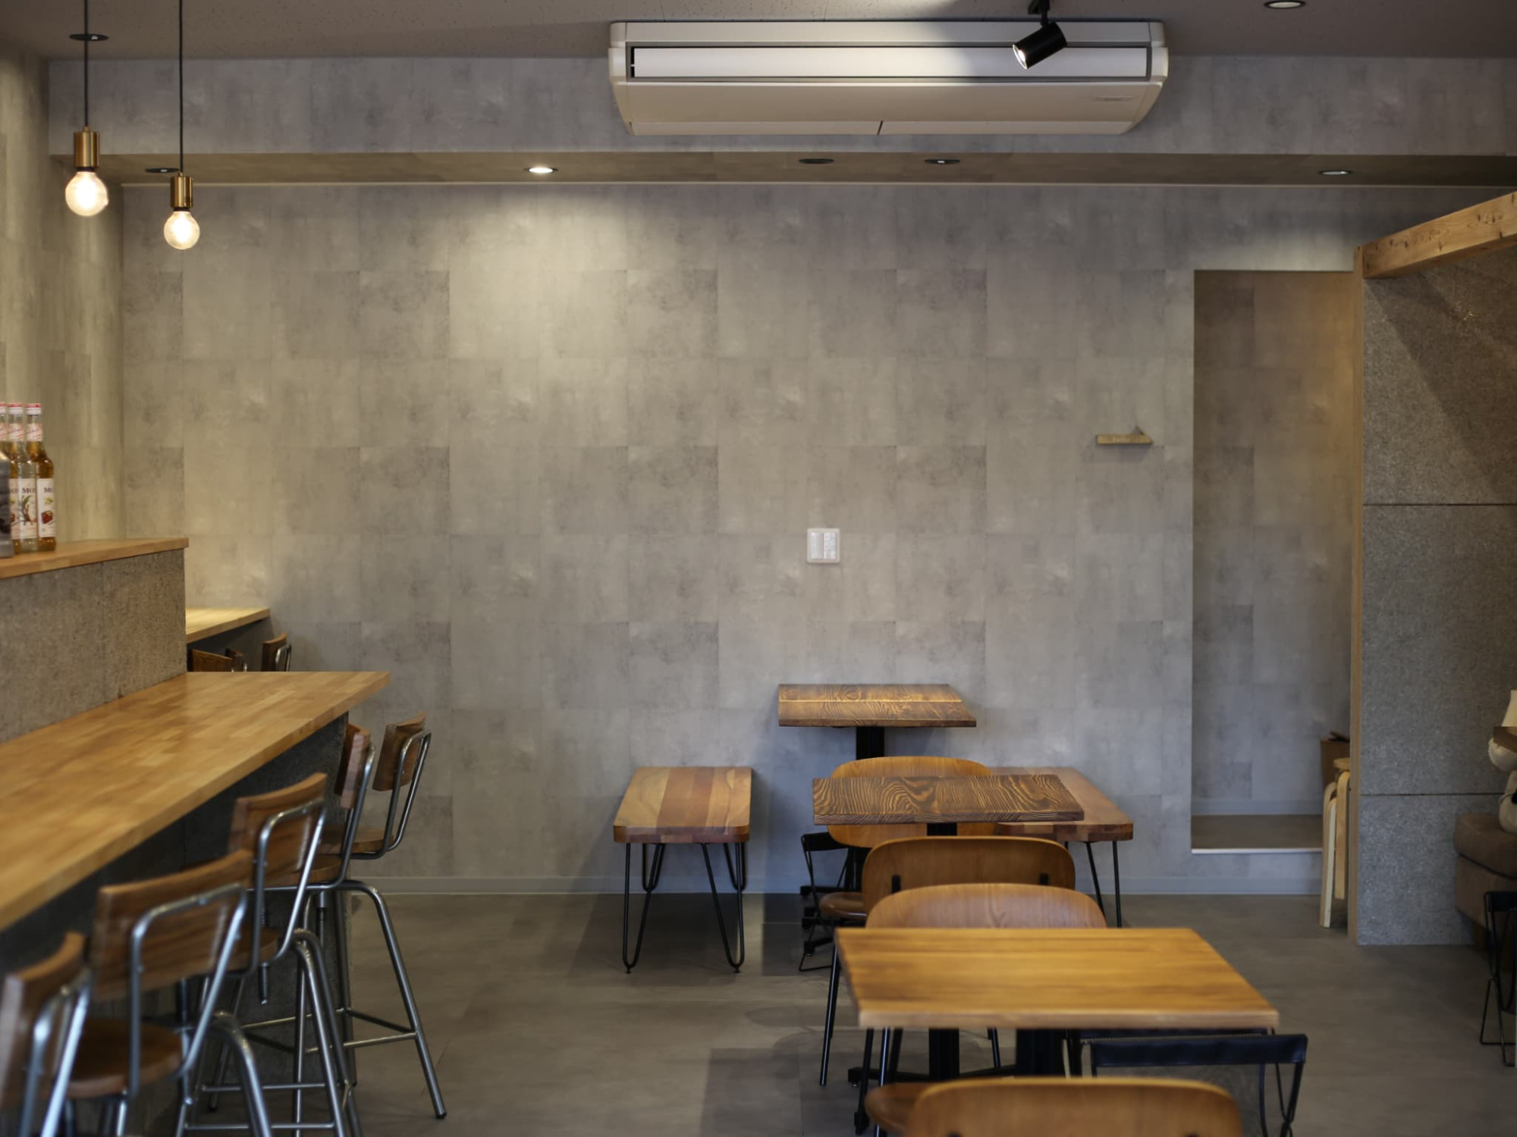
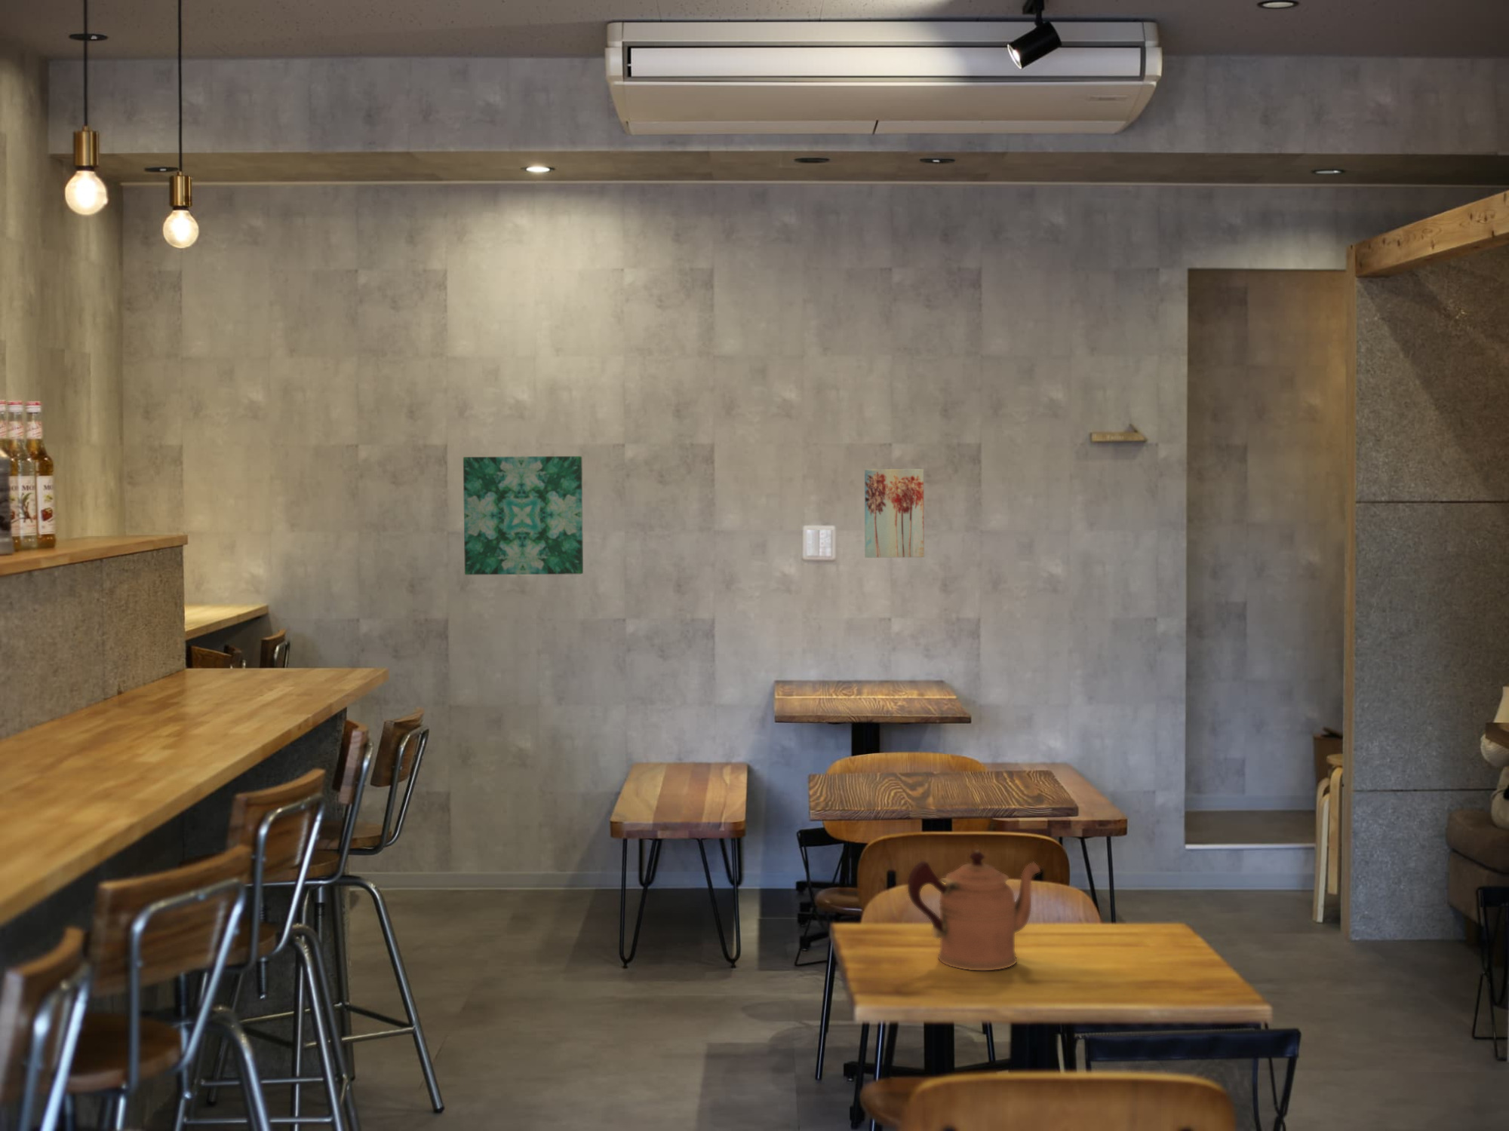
+ wall art (523, 514)
+ wall art (894, 513)
+ coffeepot (976, 905)
